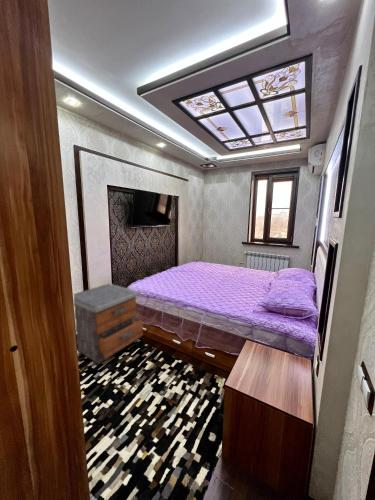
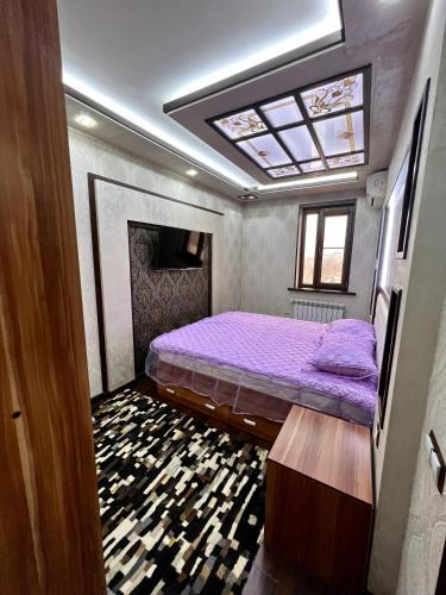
- nightstand (107, 319)
